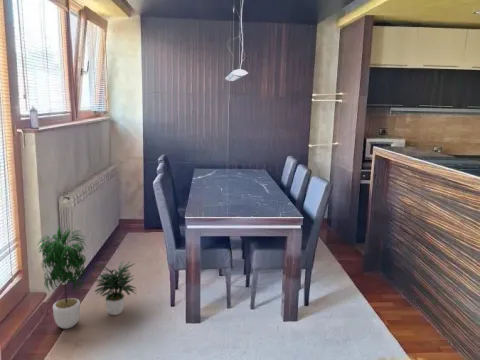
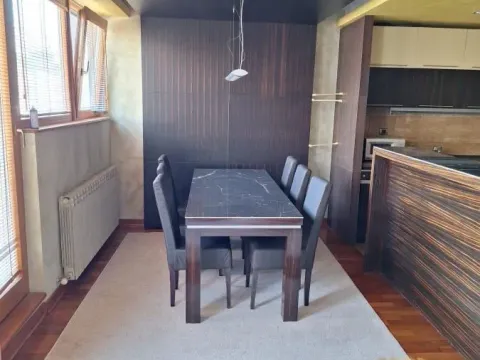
- potted plant (84, 272)
